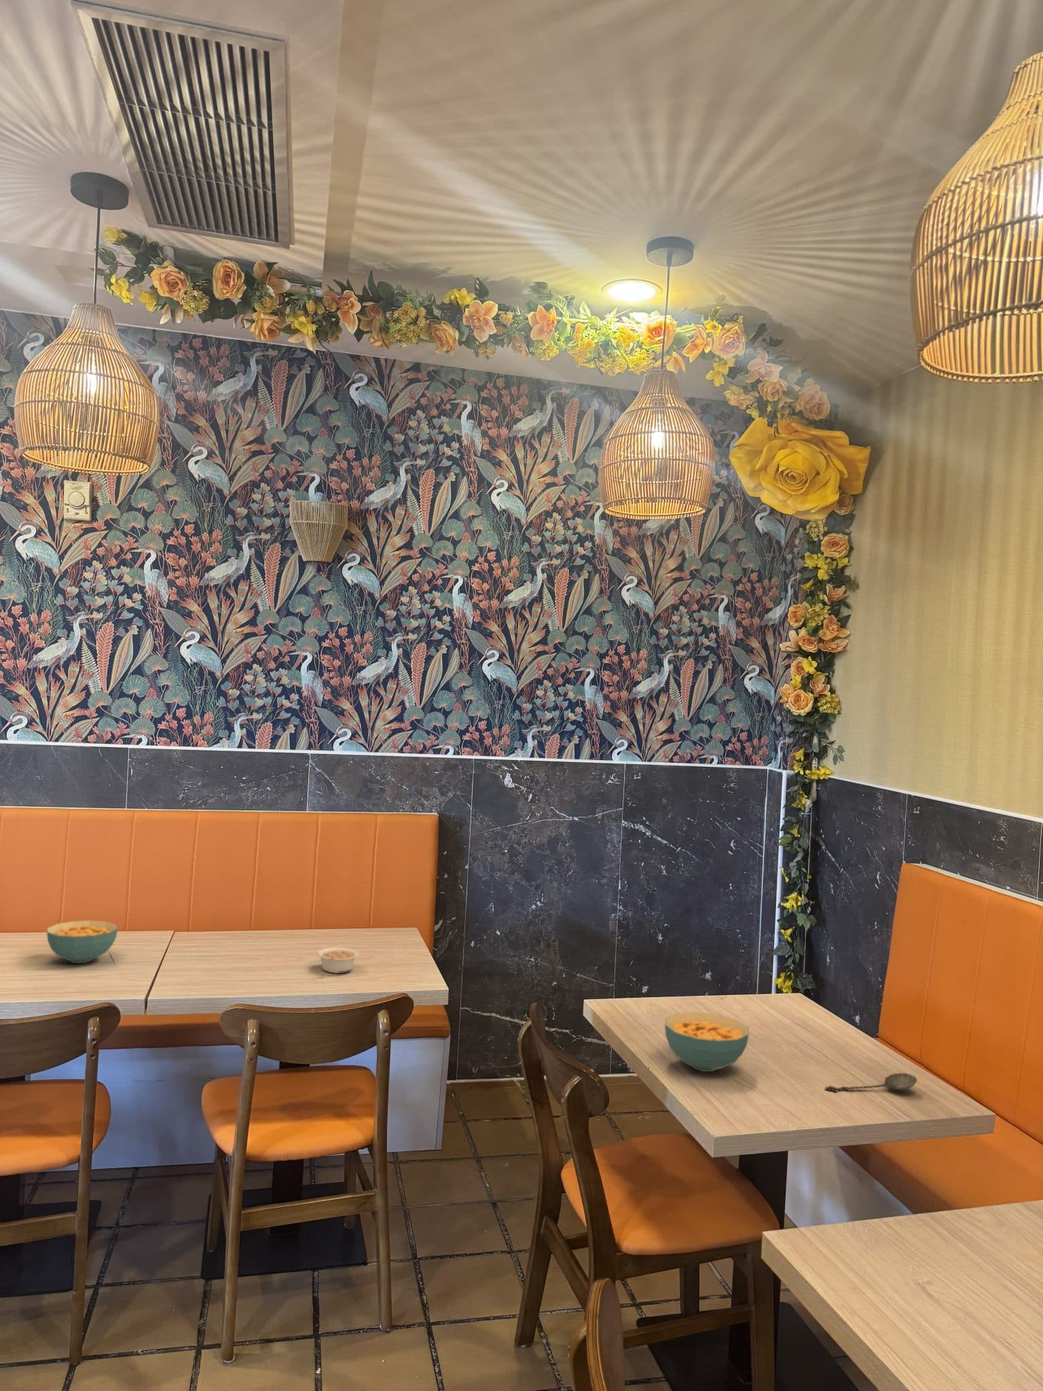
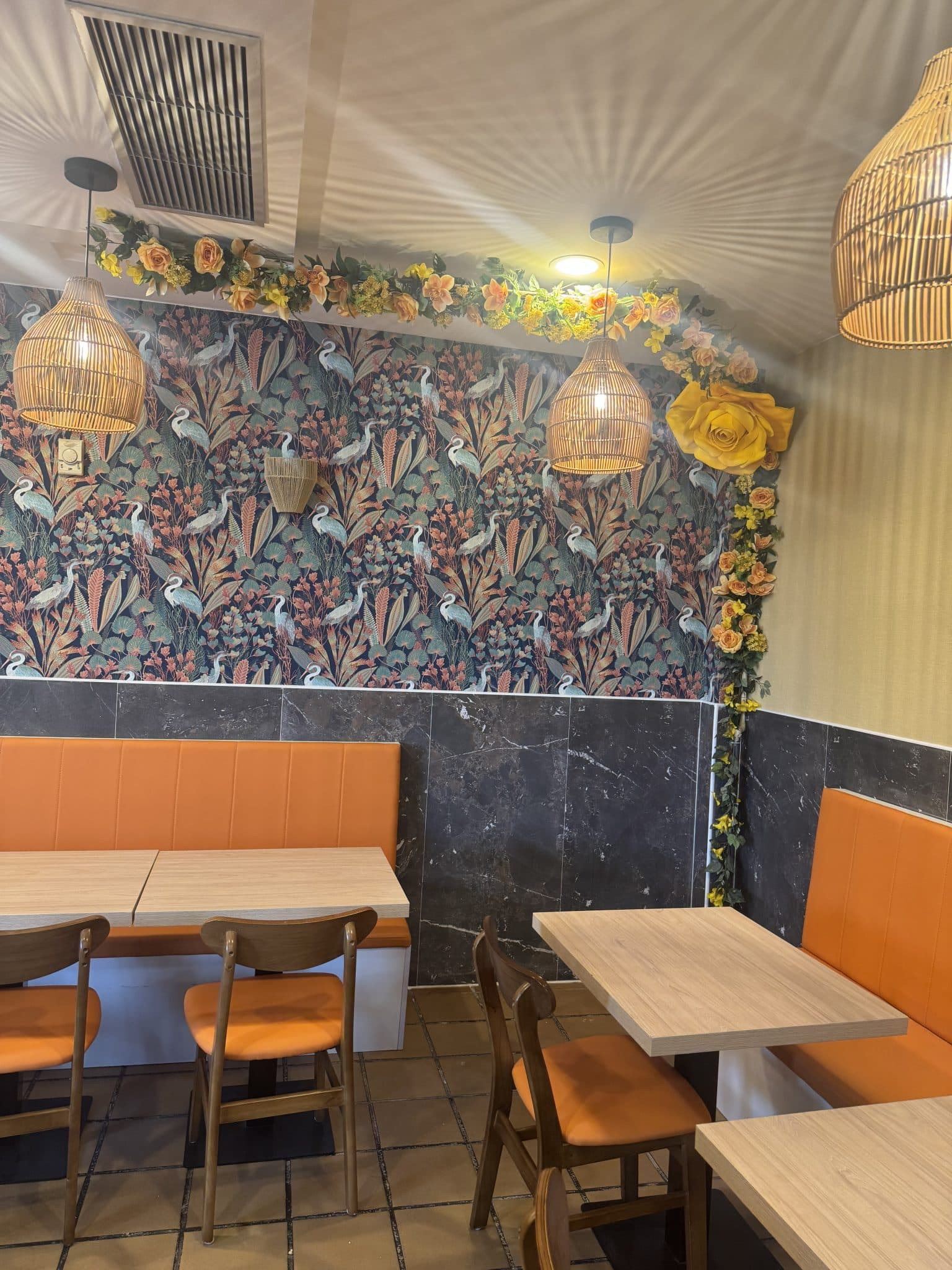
- spoon (870, 1087)
- cereal bowl (706, 1046)
- legume (339, 959)
- cereal bowl (81, 944)
